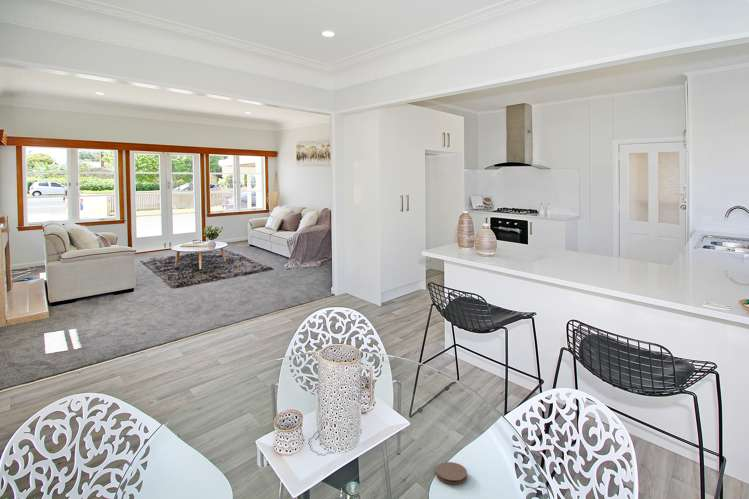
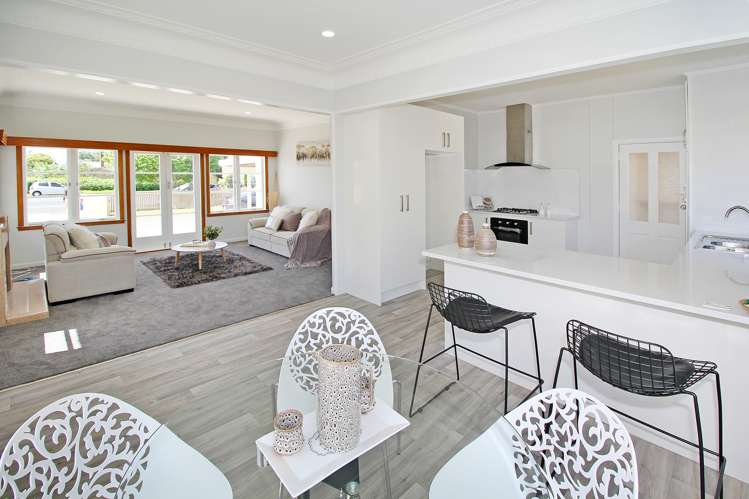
- coaster (451, 472)
